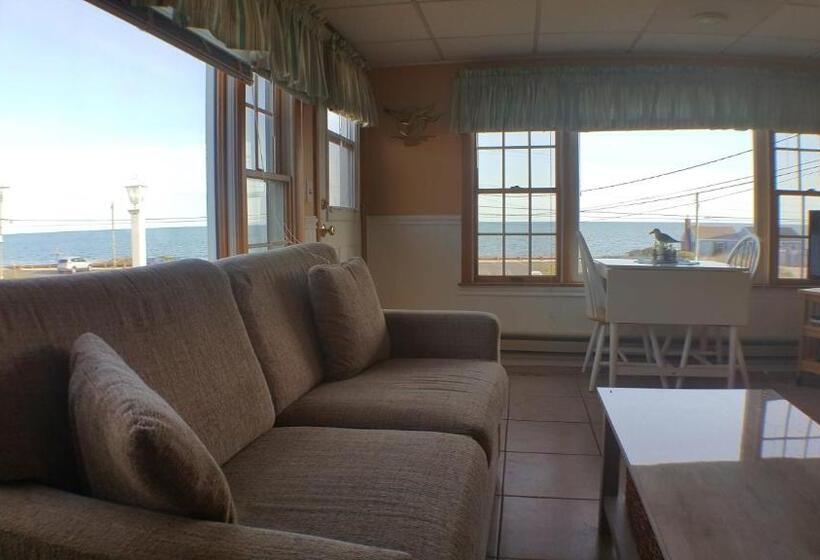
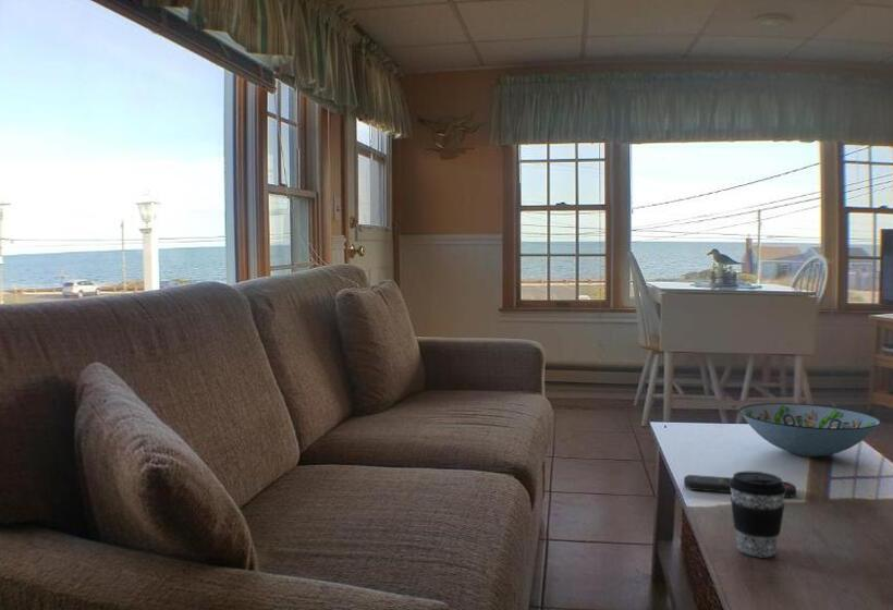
+ coffee cup (756, 513)
+ decorative bowl (806, 434)
+ remote control (730, 487)
